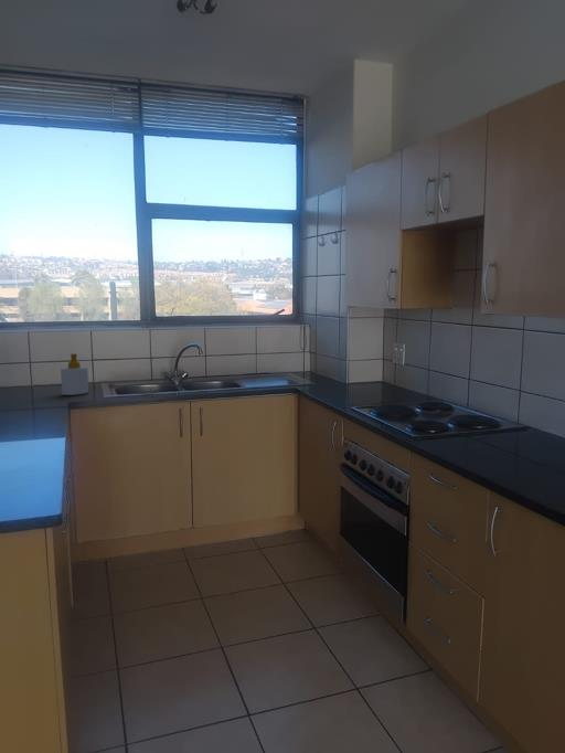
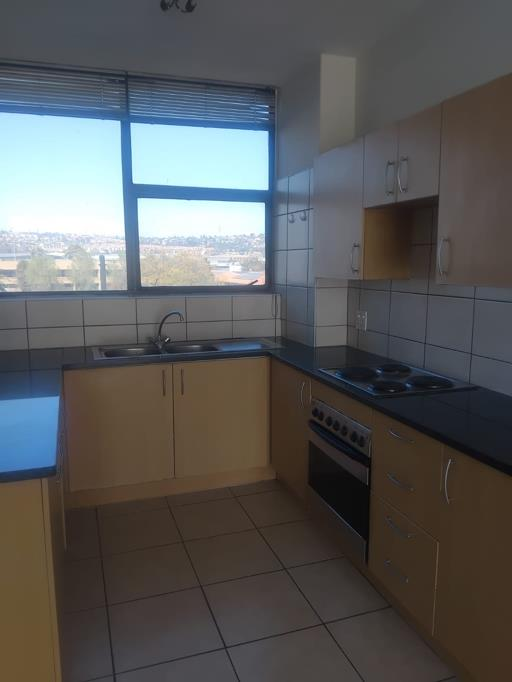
- soap bottle (74, 373)
